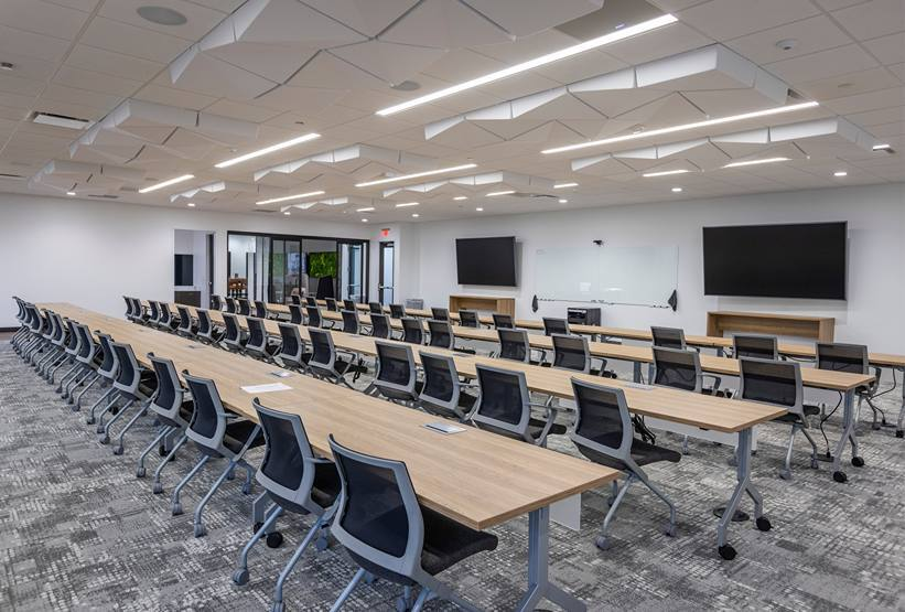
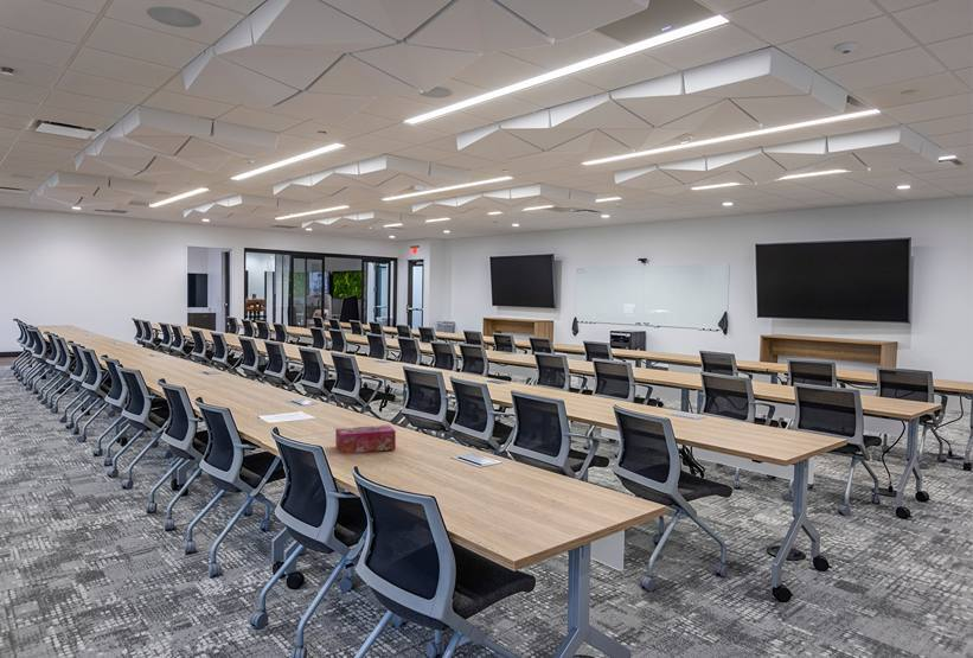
+ tissue box (365, 439)
